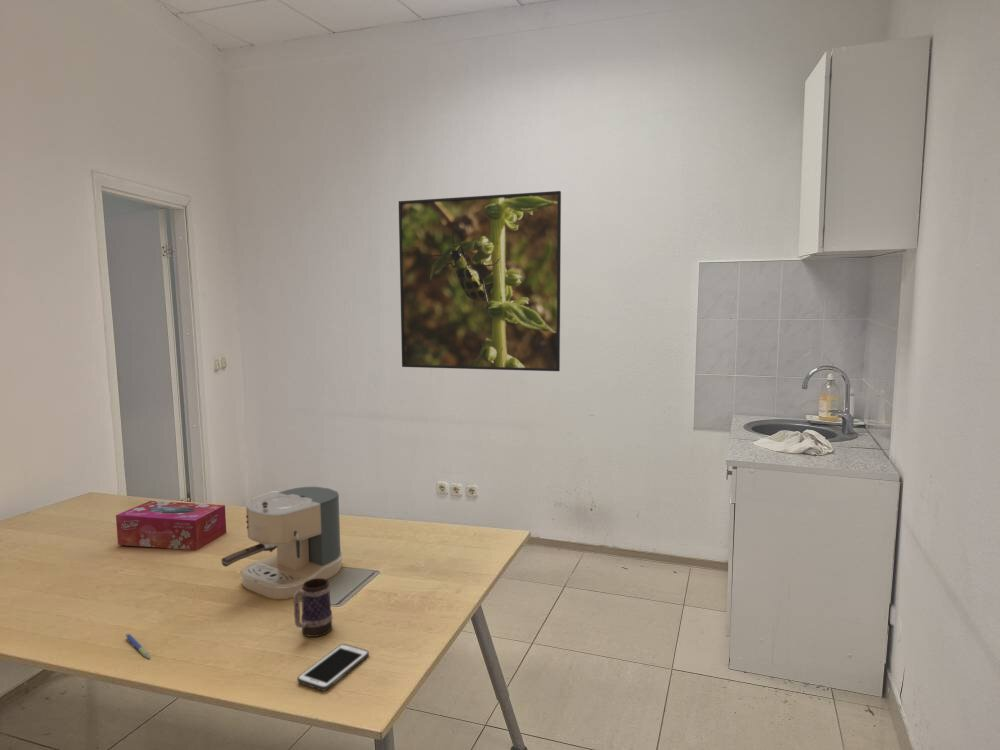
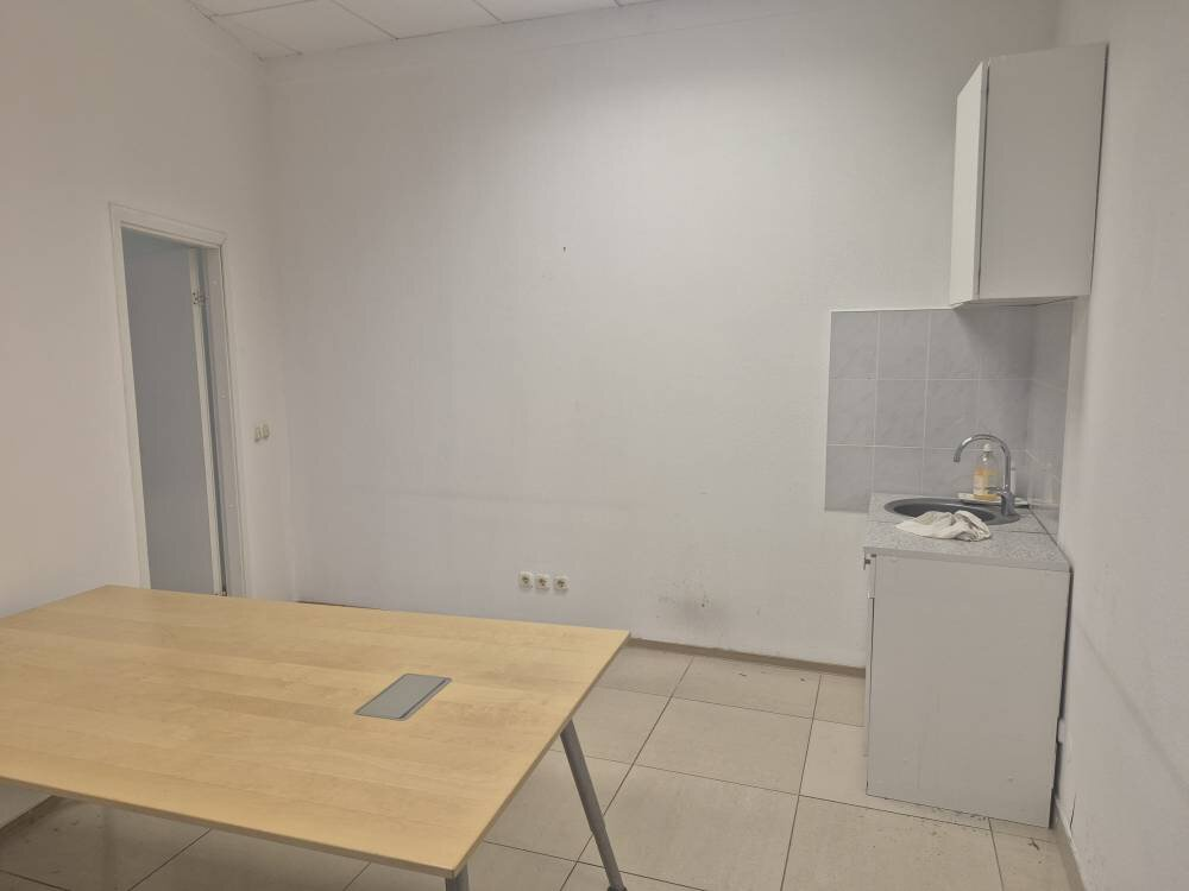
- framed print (477, 284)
- tissue box (172, 524)
- mug (311, 608)
- coffee maker (282, 539)
- cell phone (334, 666)
- pen (138, 646)
